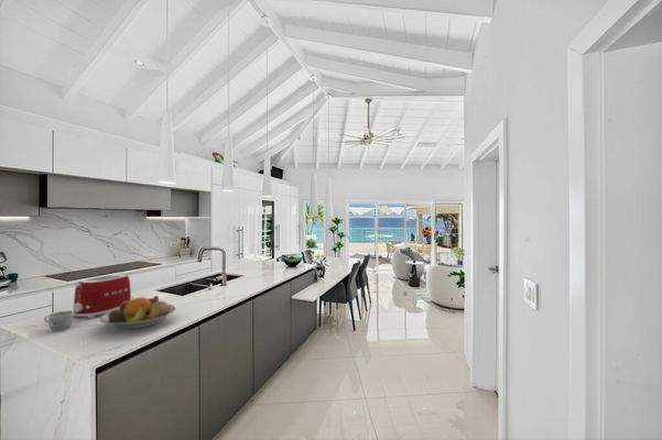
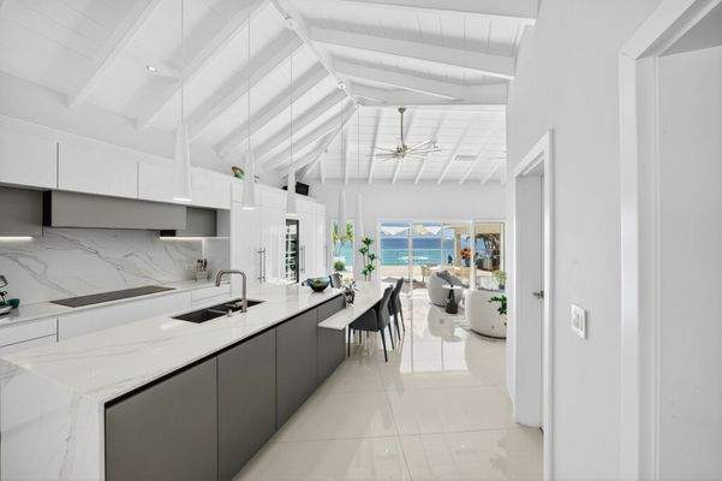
- mug (57, 321)
- fruit bowl (140, 309)
- toaster (102, 294)
